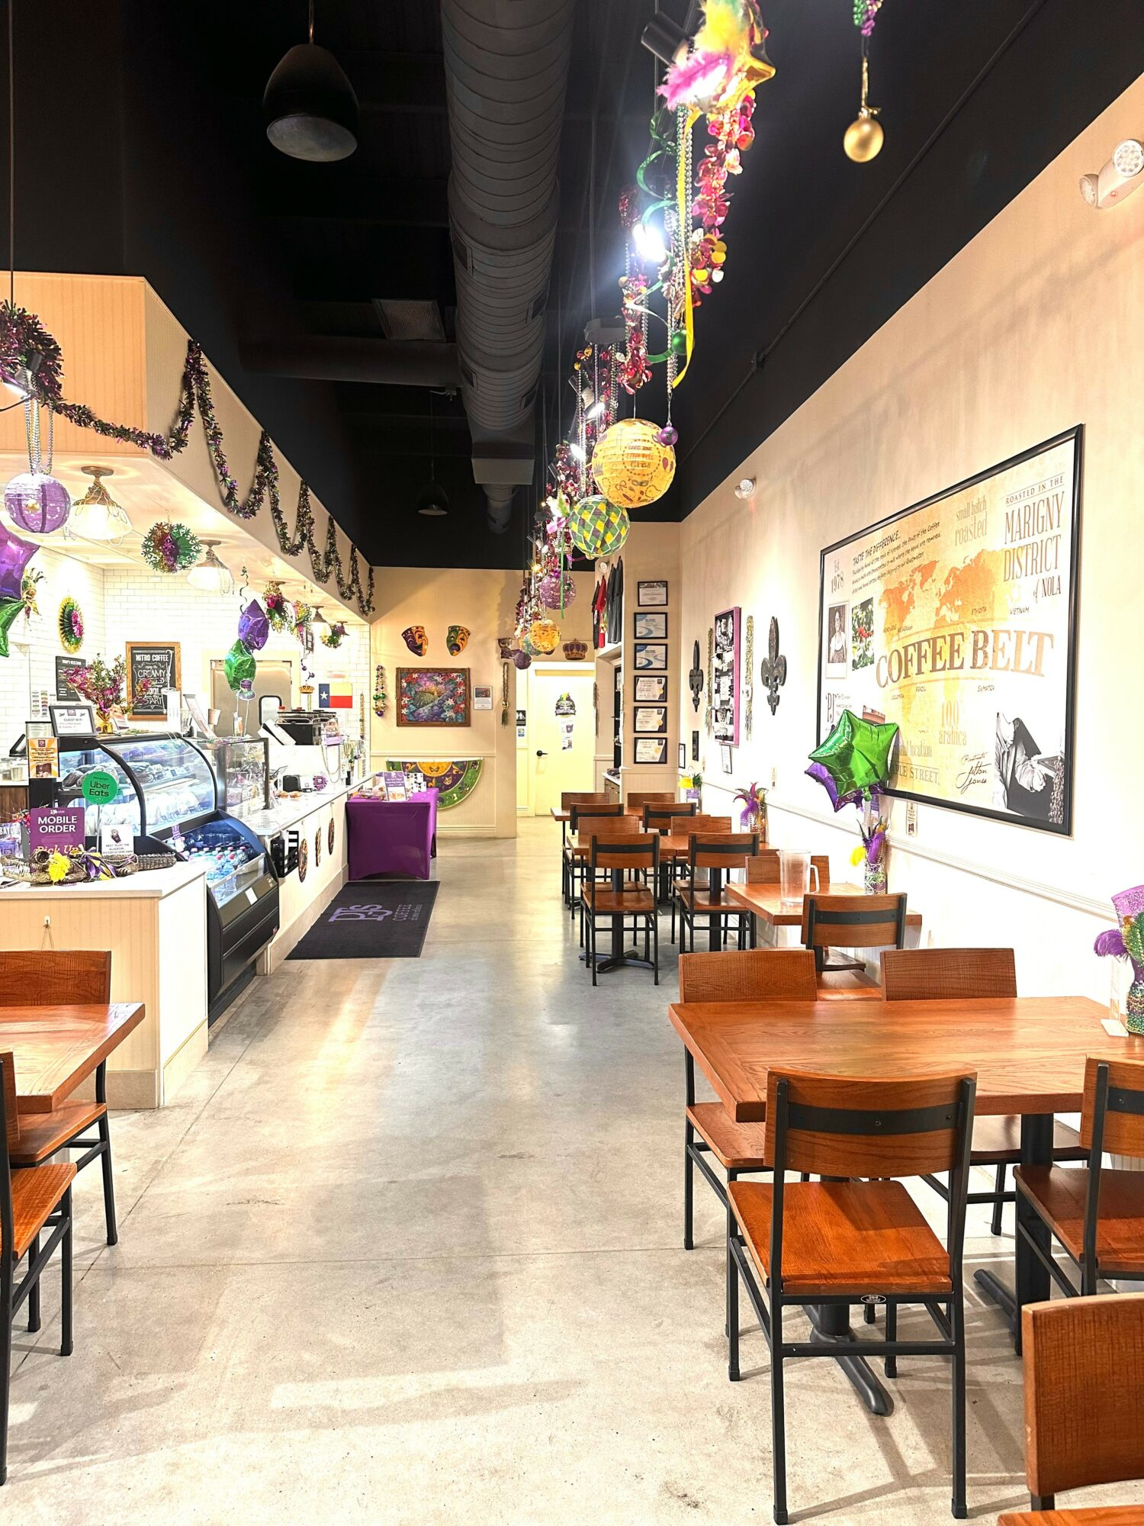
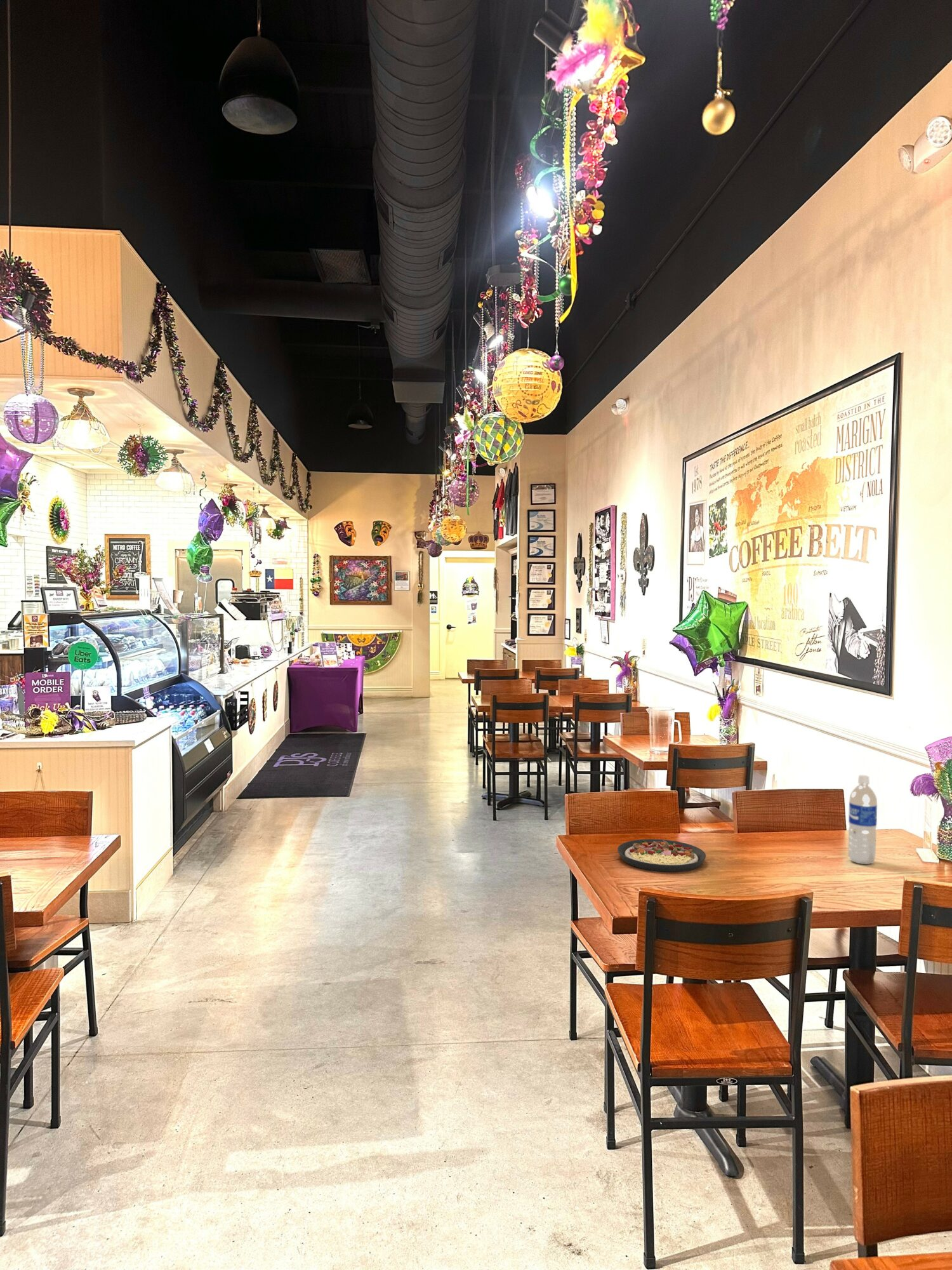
+ plate (661, 853)
+ water bottle (863, 819)
